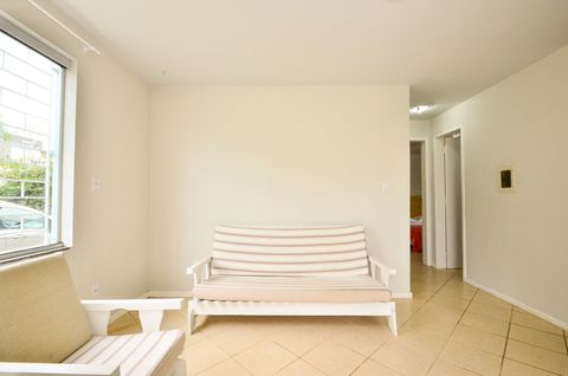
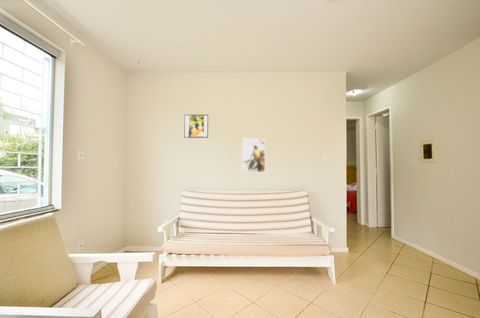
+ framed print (253, 155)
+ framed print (196, 126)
